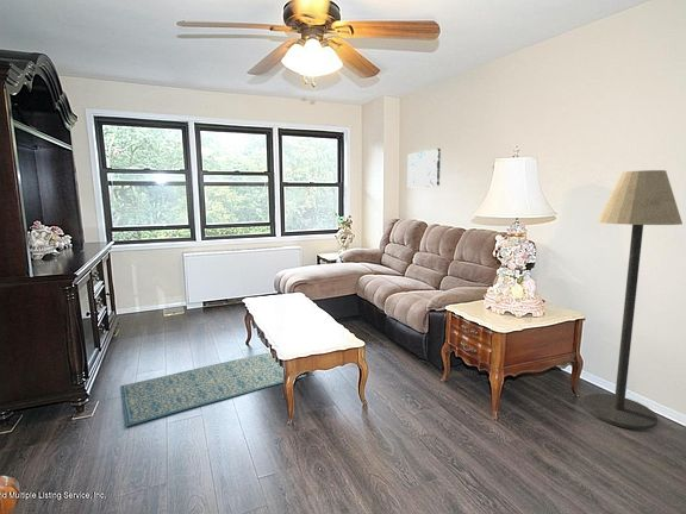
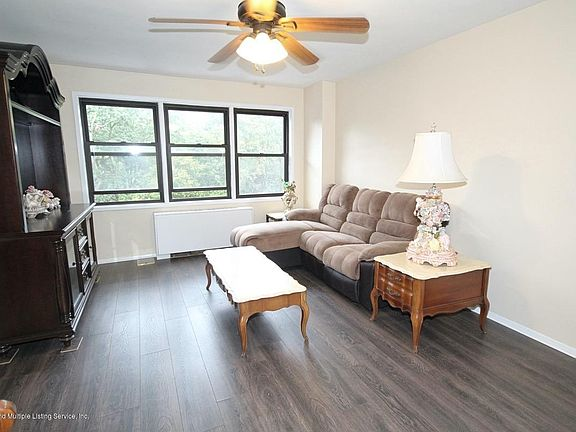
- wall art (423, 169)
- rug (216, 381)
- floor lamp (630, 296)
